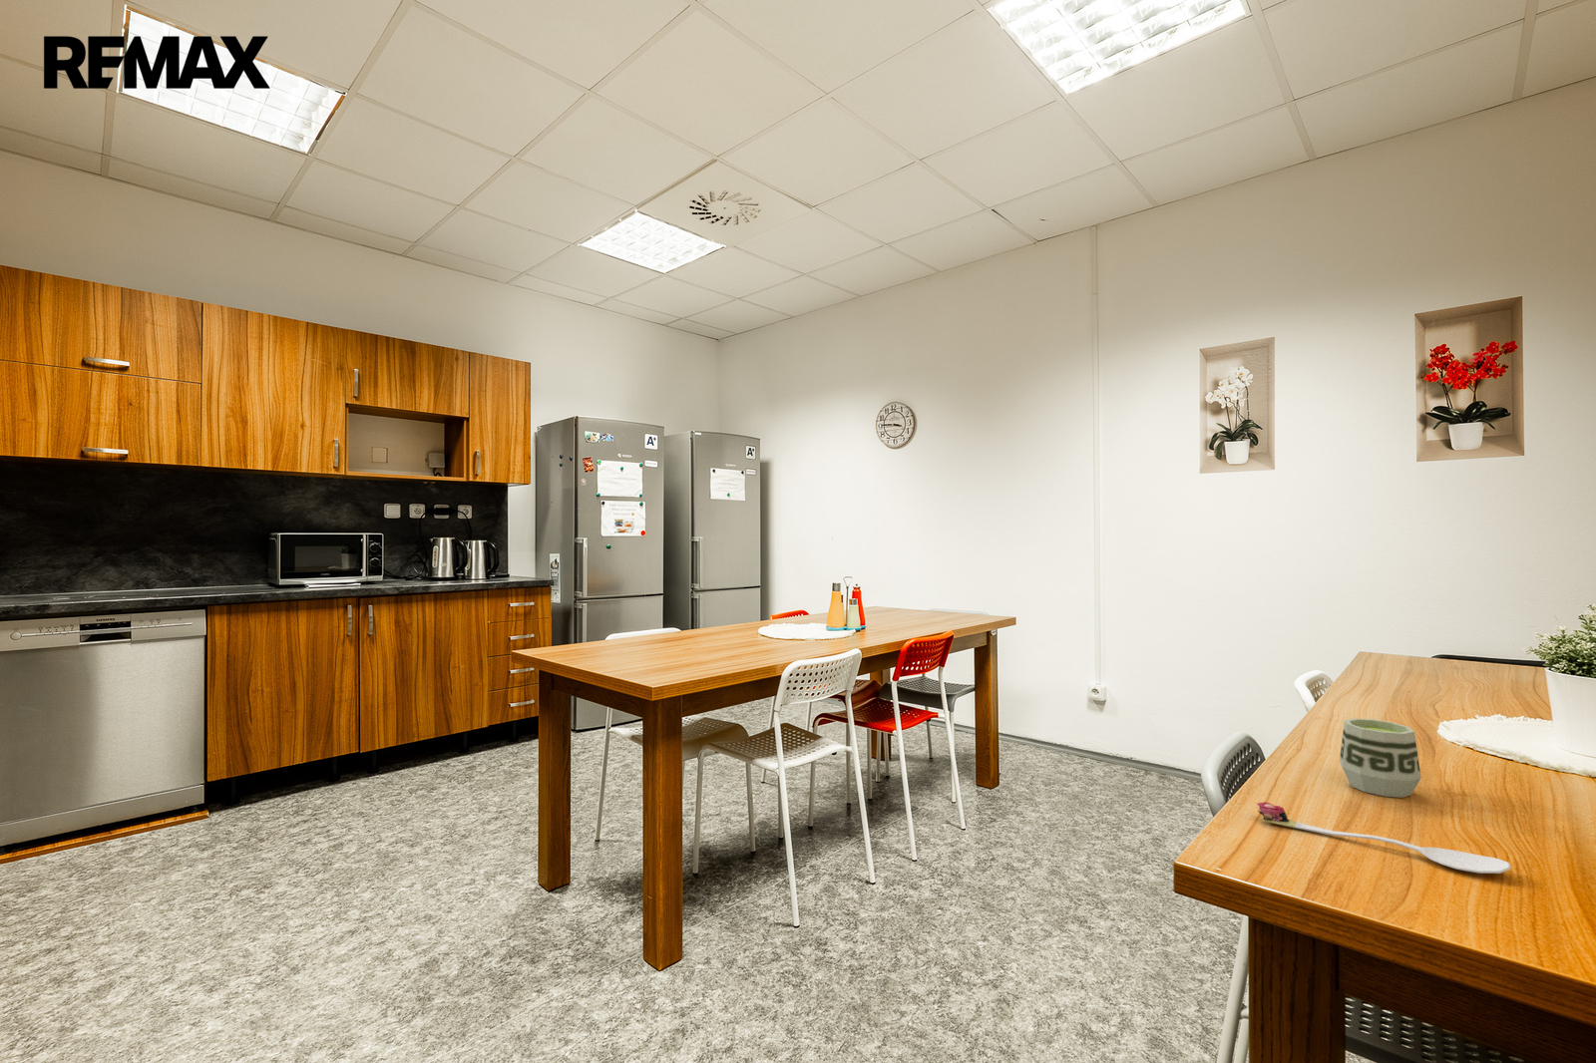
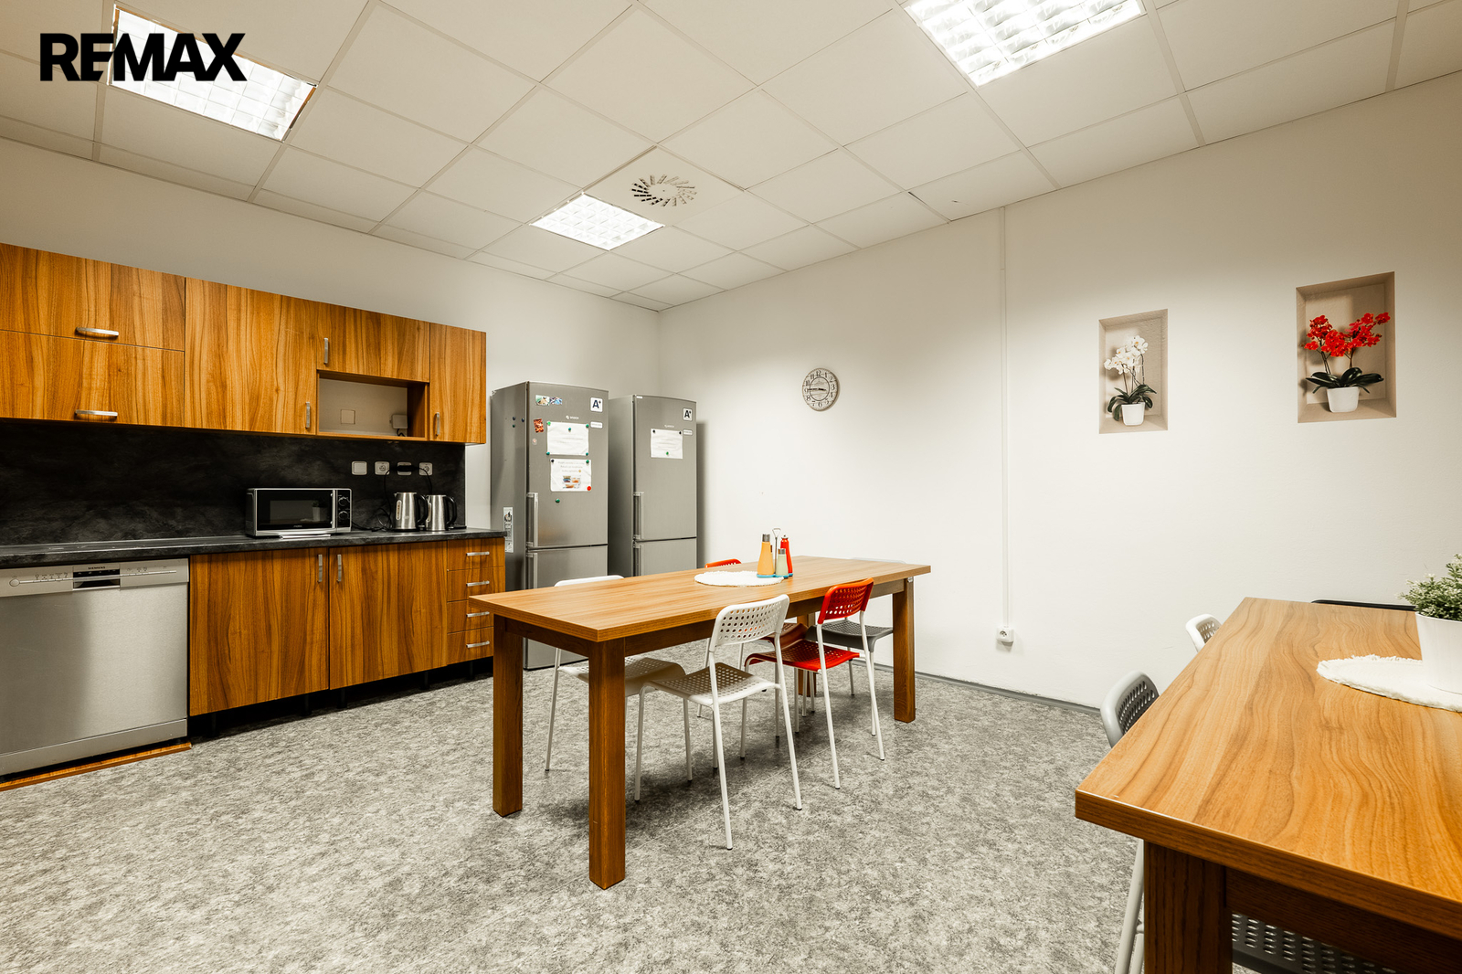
- spoon (1371, 835)
- cup (1379, 757)
